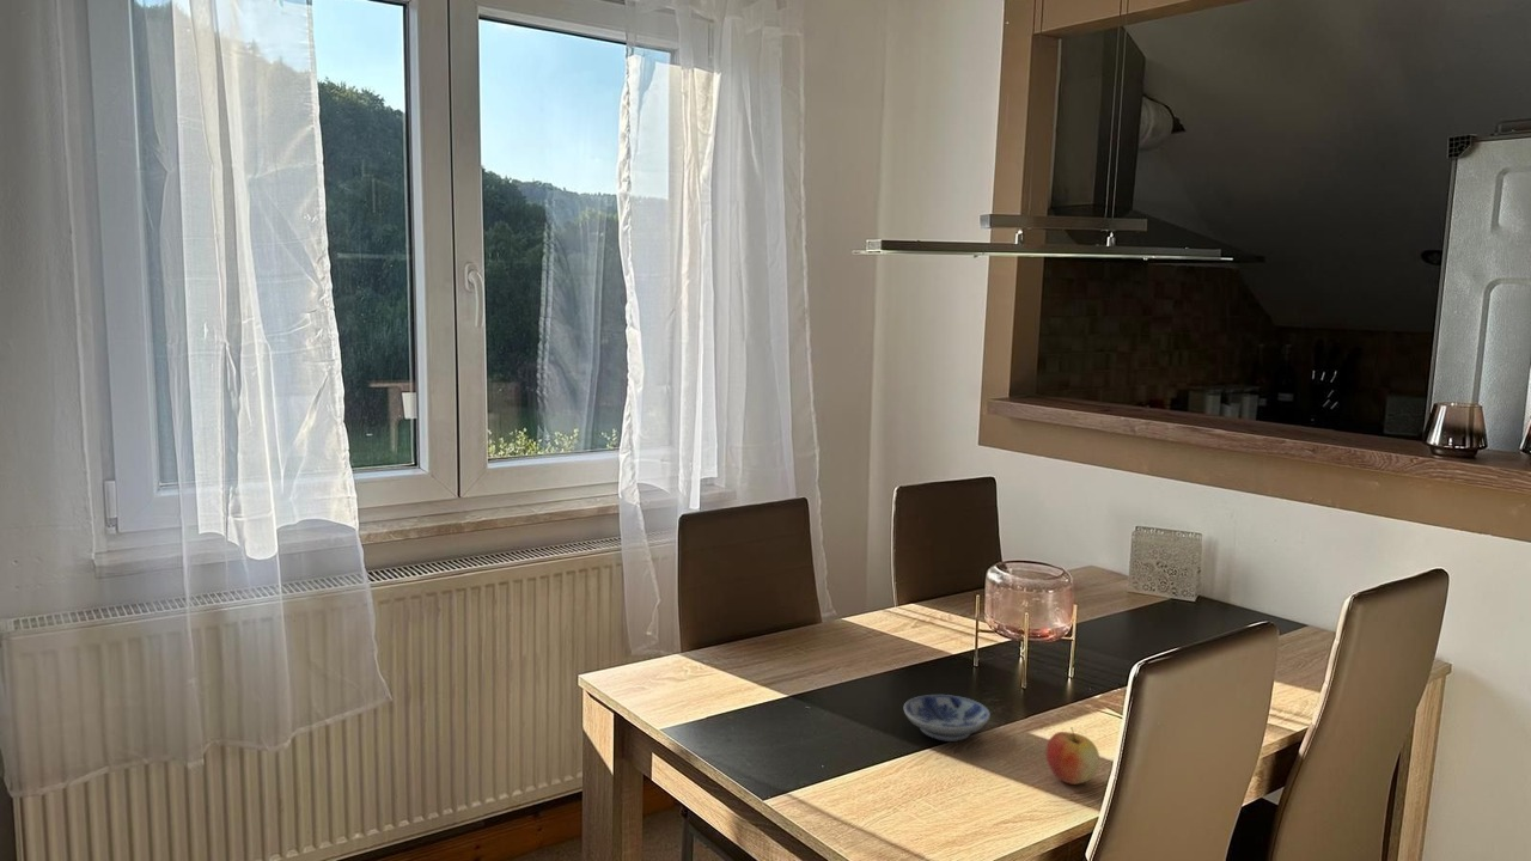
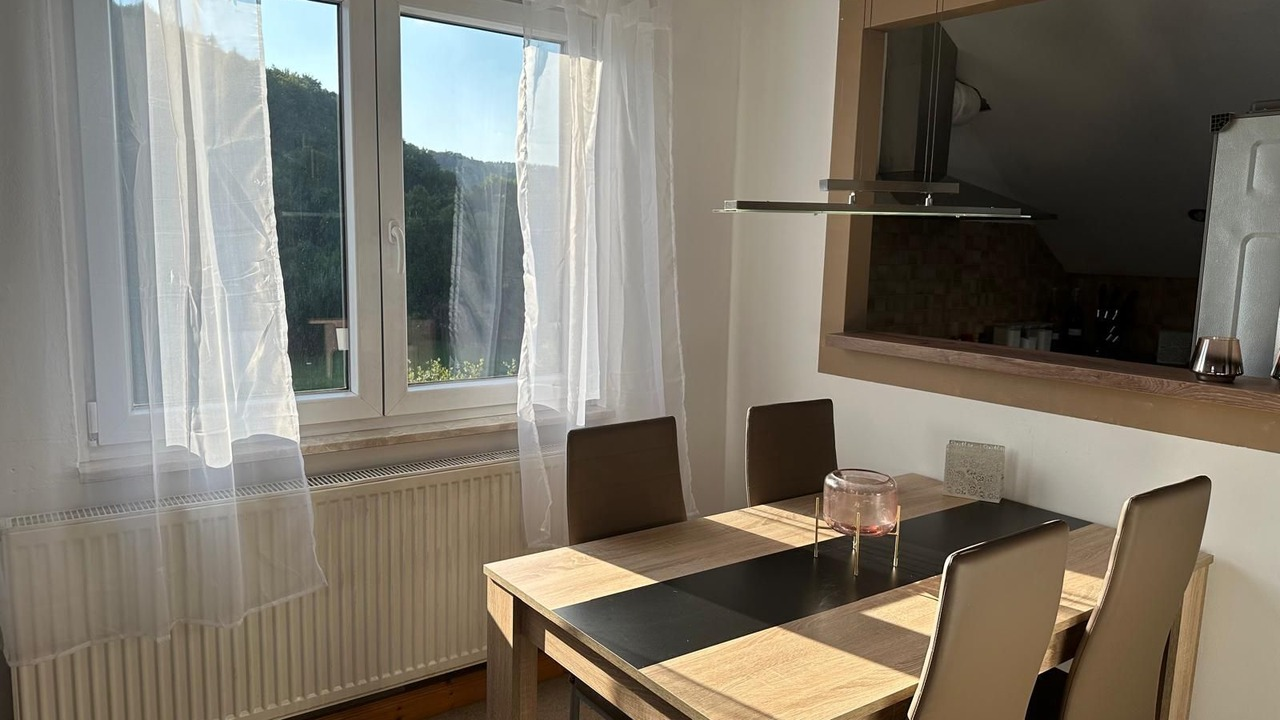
- apple (1072, 755)
- bowl (946, 719)
